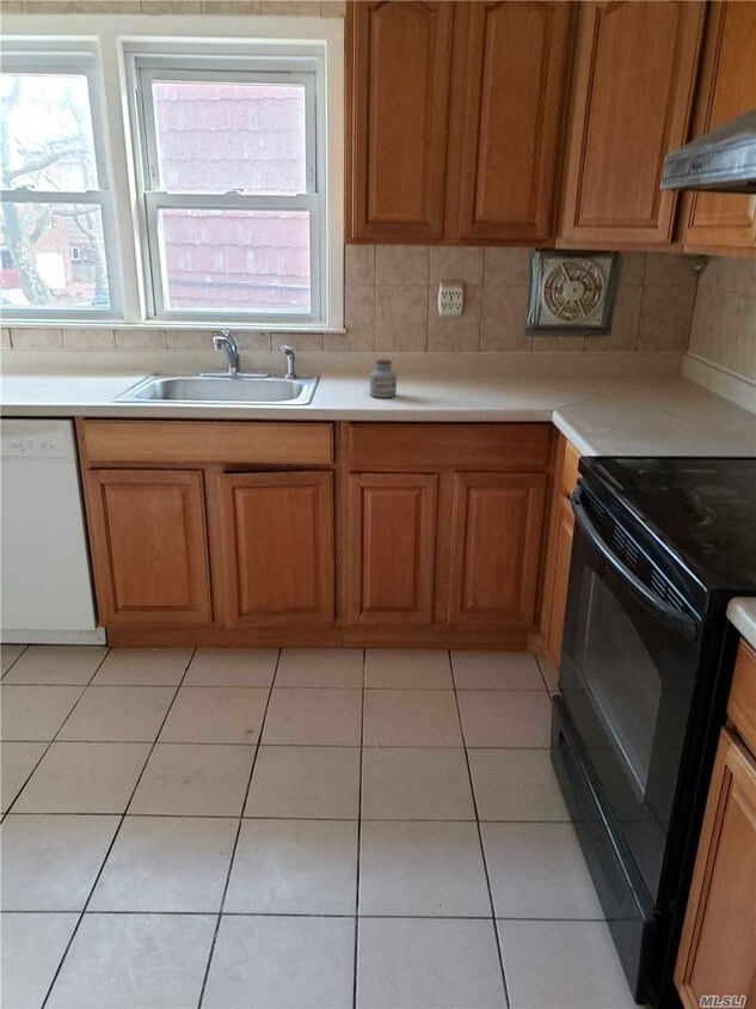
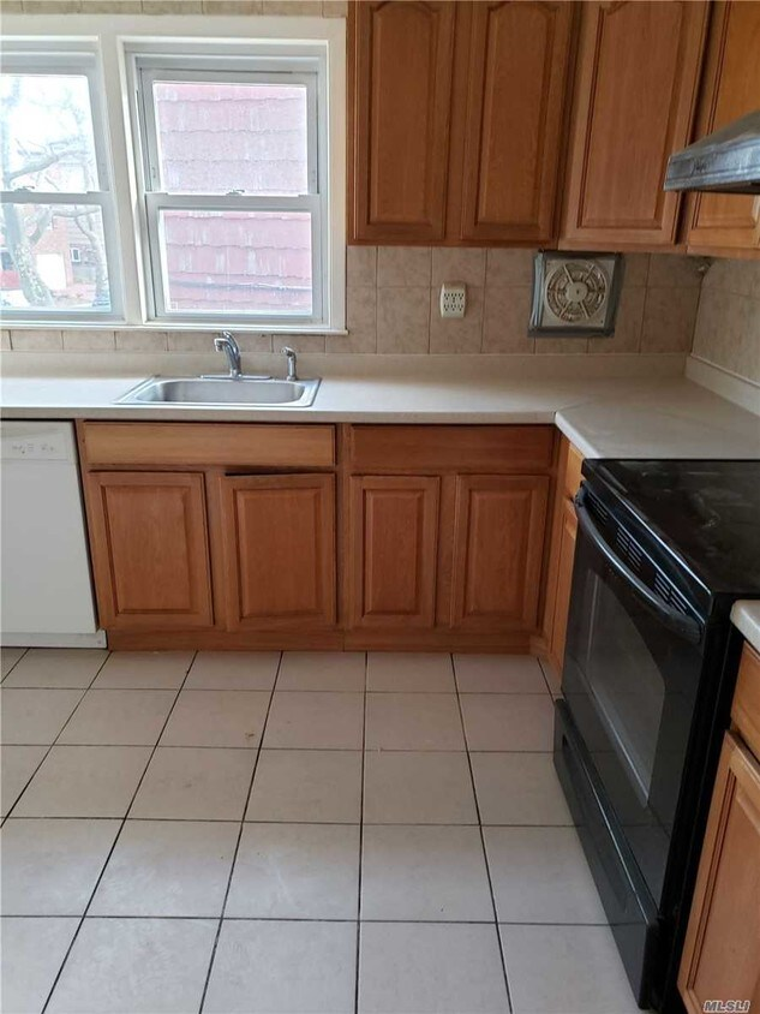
- jar (382, 377)
